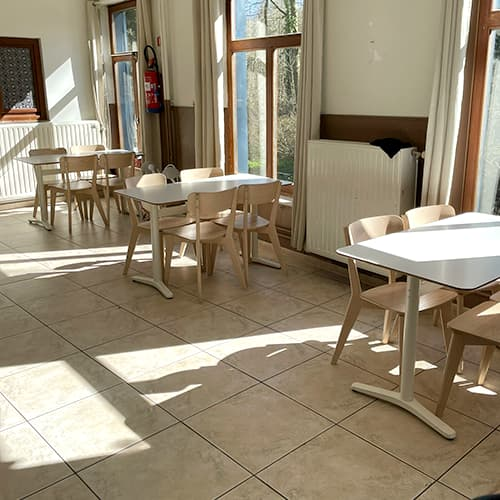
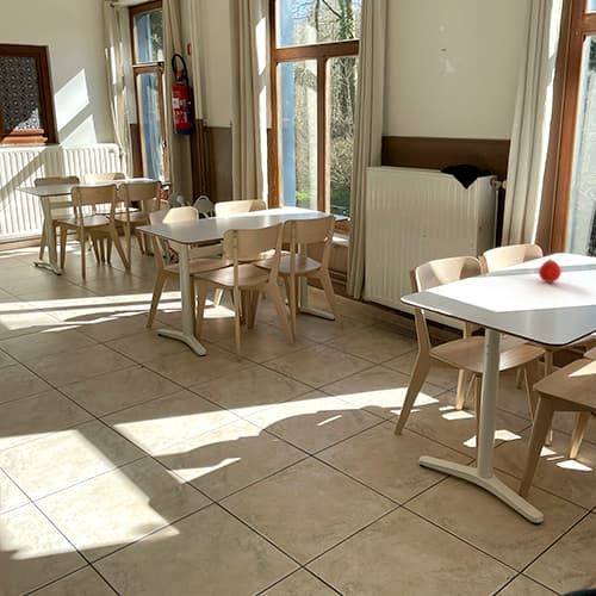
+ fruit (550, 269)
